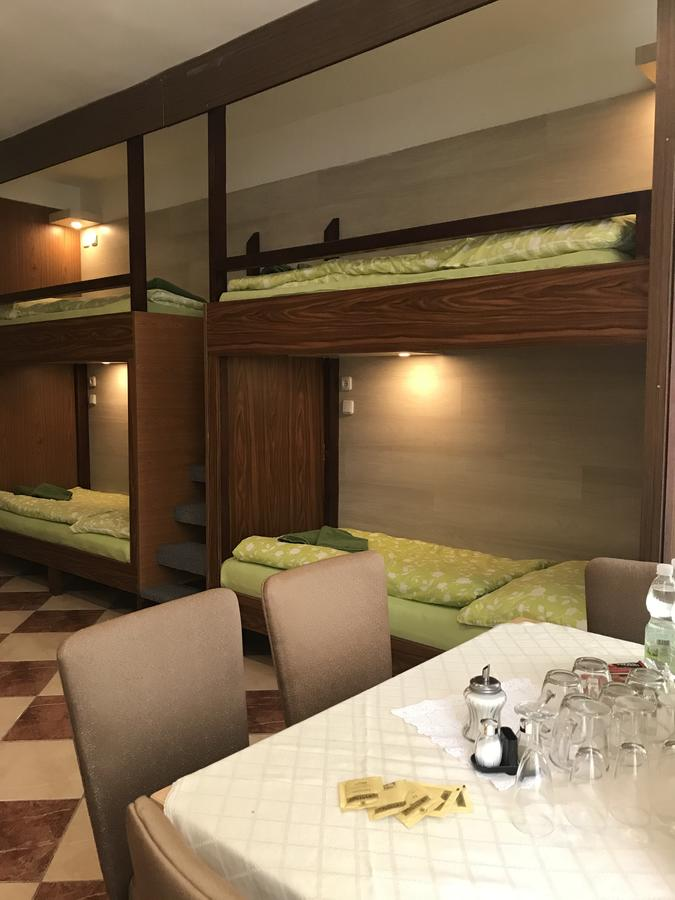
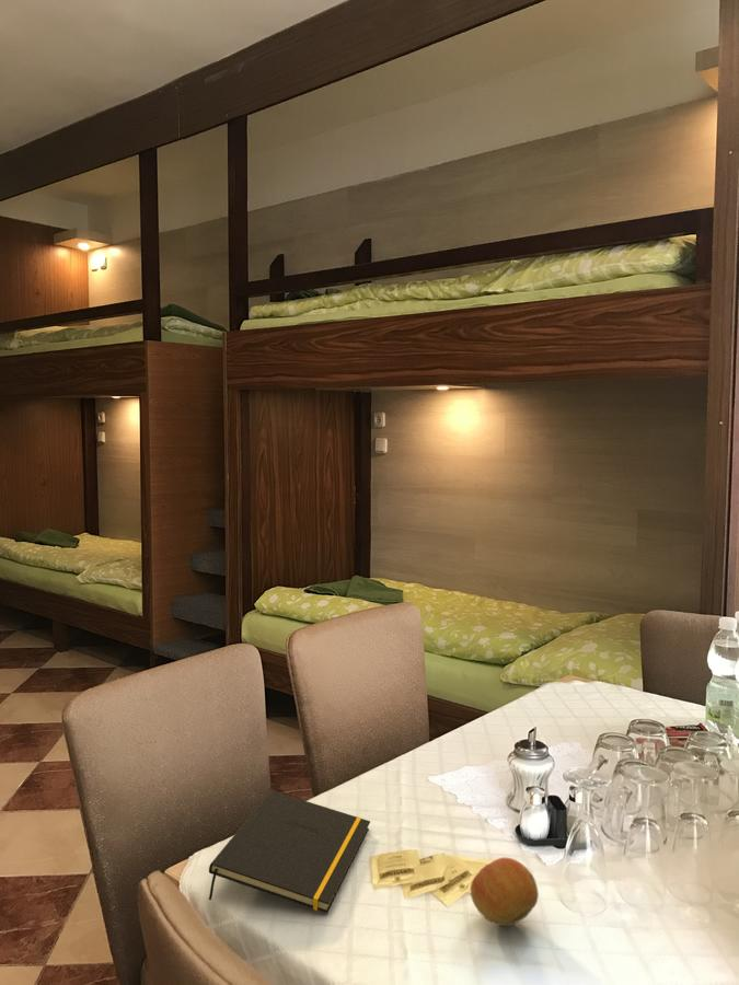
+ fruit (504, 891)
+ notepad (296, 845)
